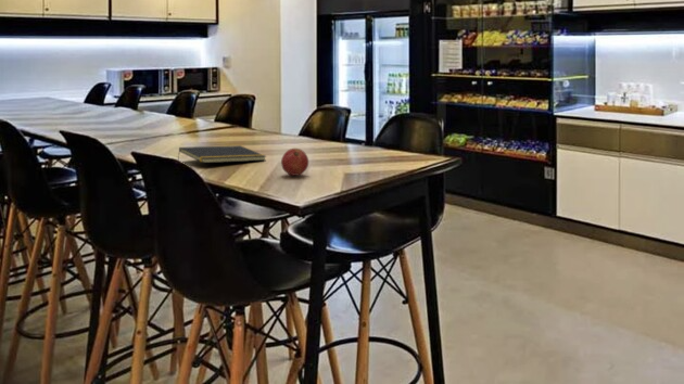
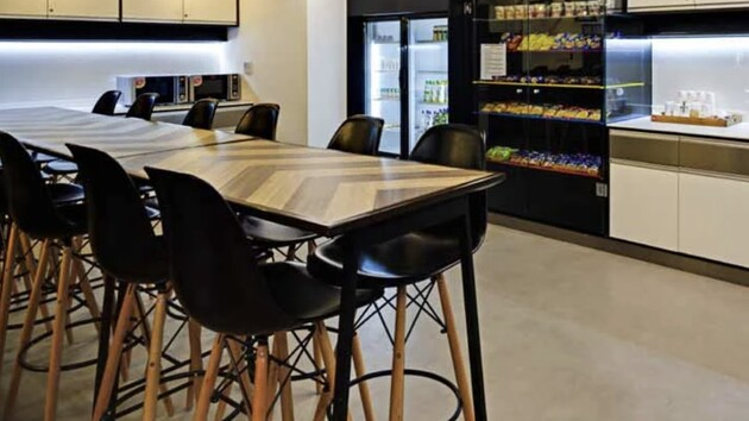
- fruit (294, 162)
- notepad (223, 153)
